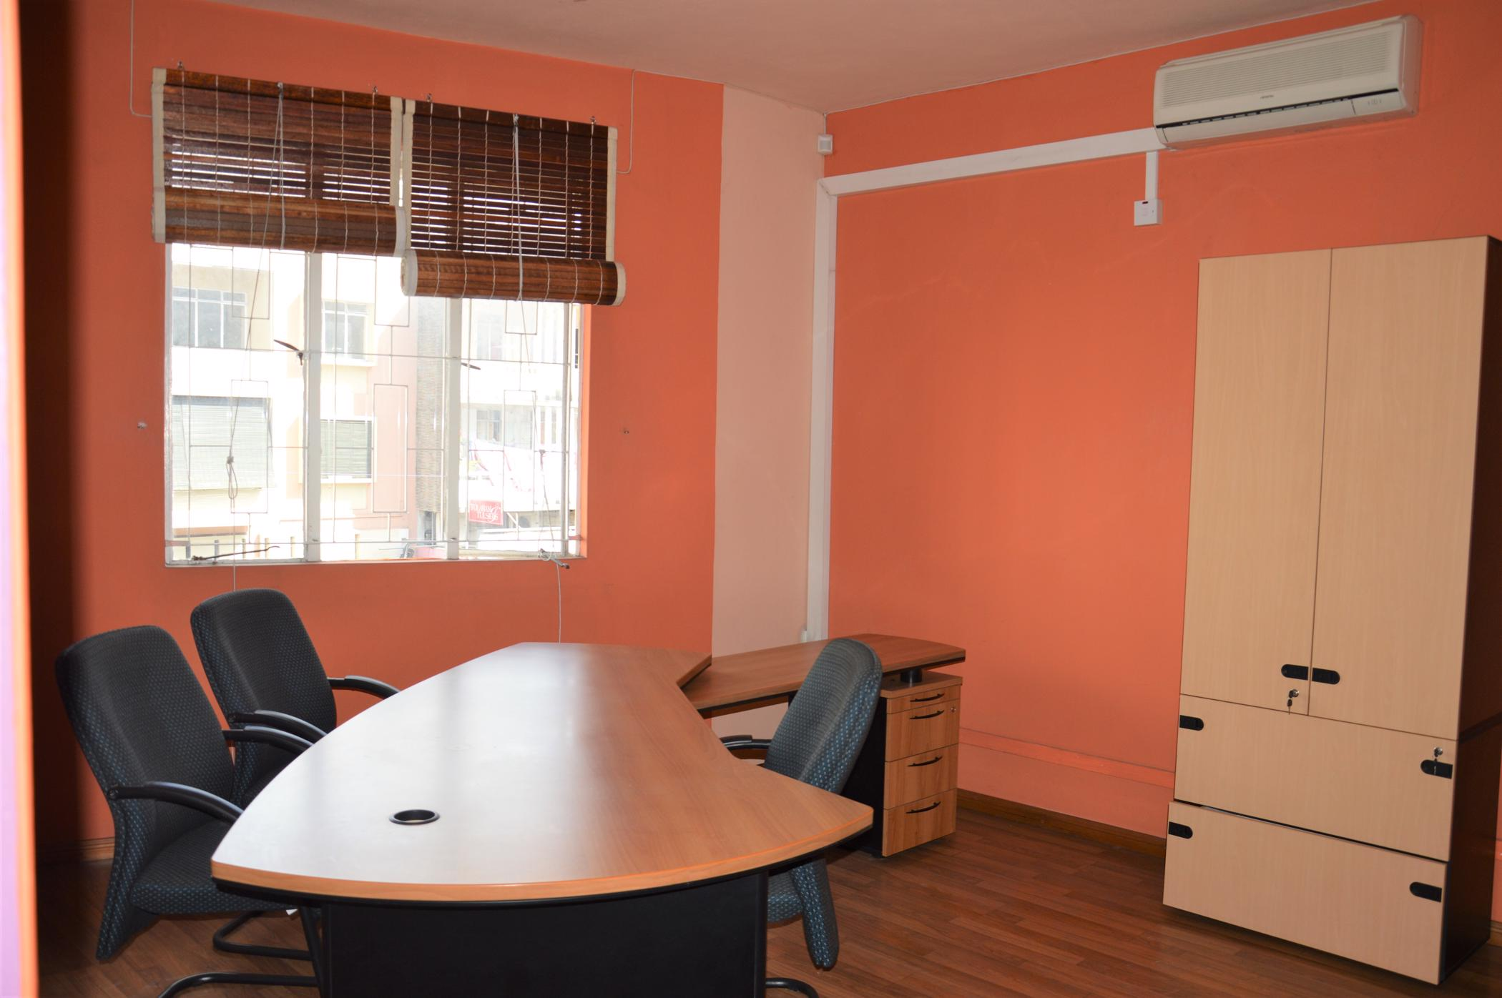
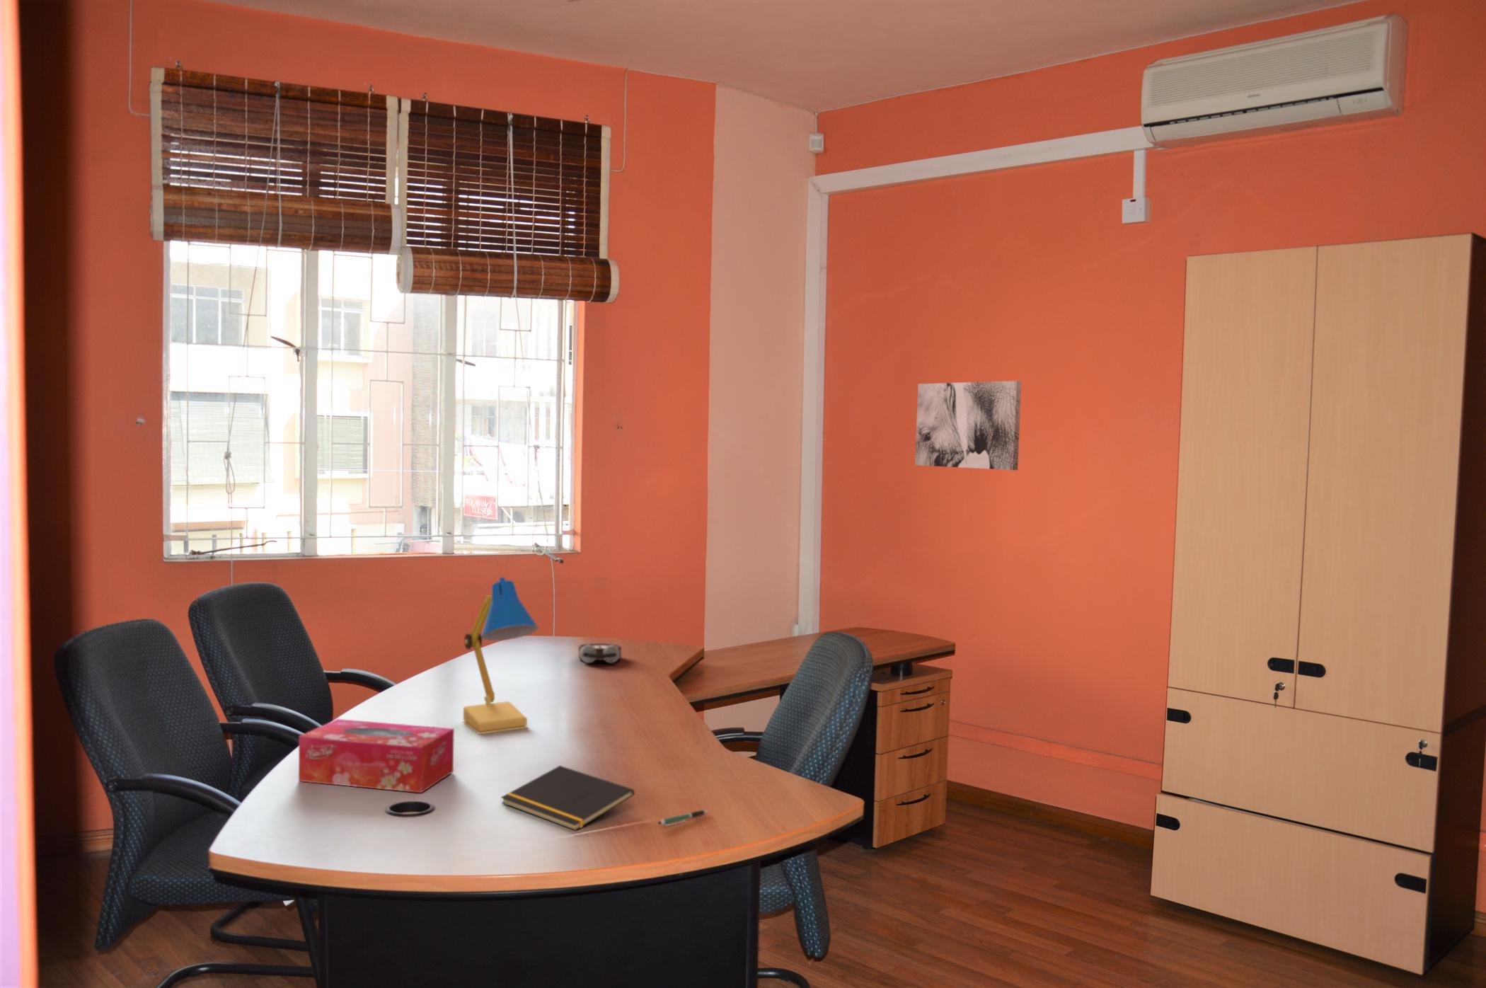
+ desk lamp (494, 640)
+ alarm clock (600, 651)
+ tissue box (377, 754)
+ pen (683, 817)
+ wall art (966, 425)
+ notepad (567, 795)
